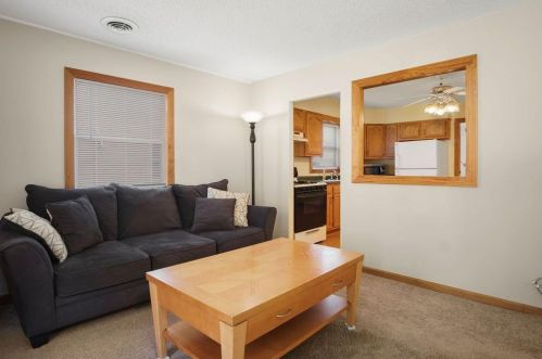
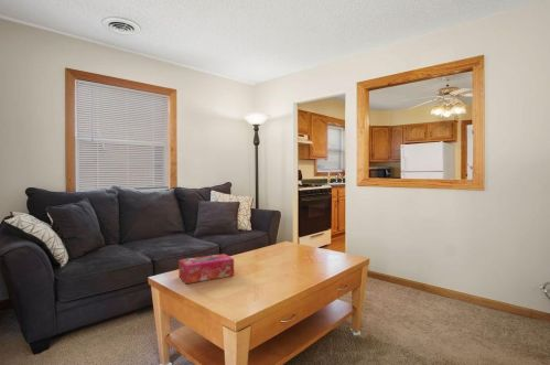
+ tissue box (206, 267)
